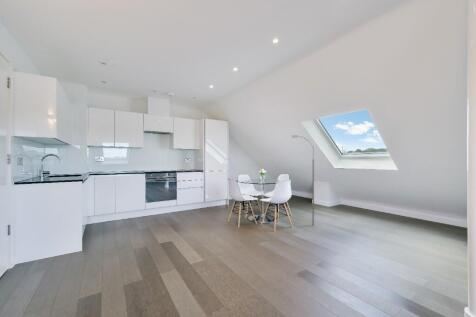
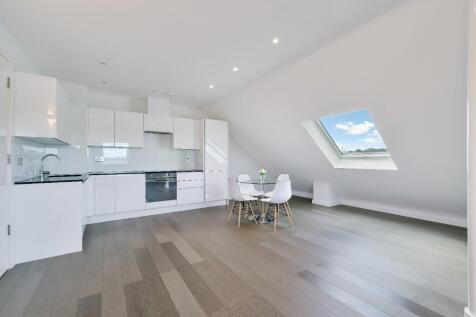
- street lamp (313, 181)
